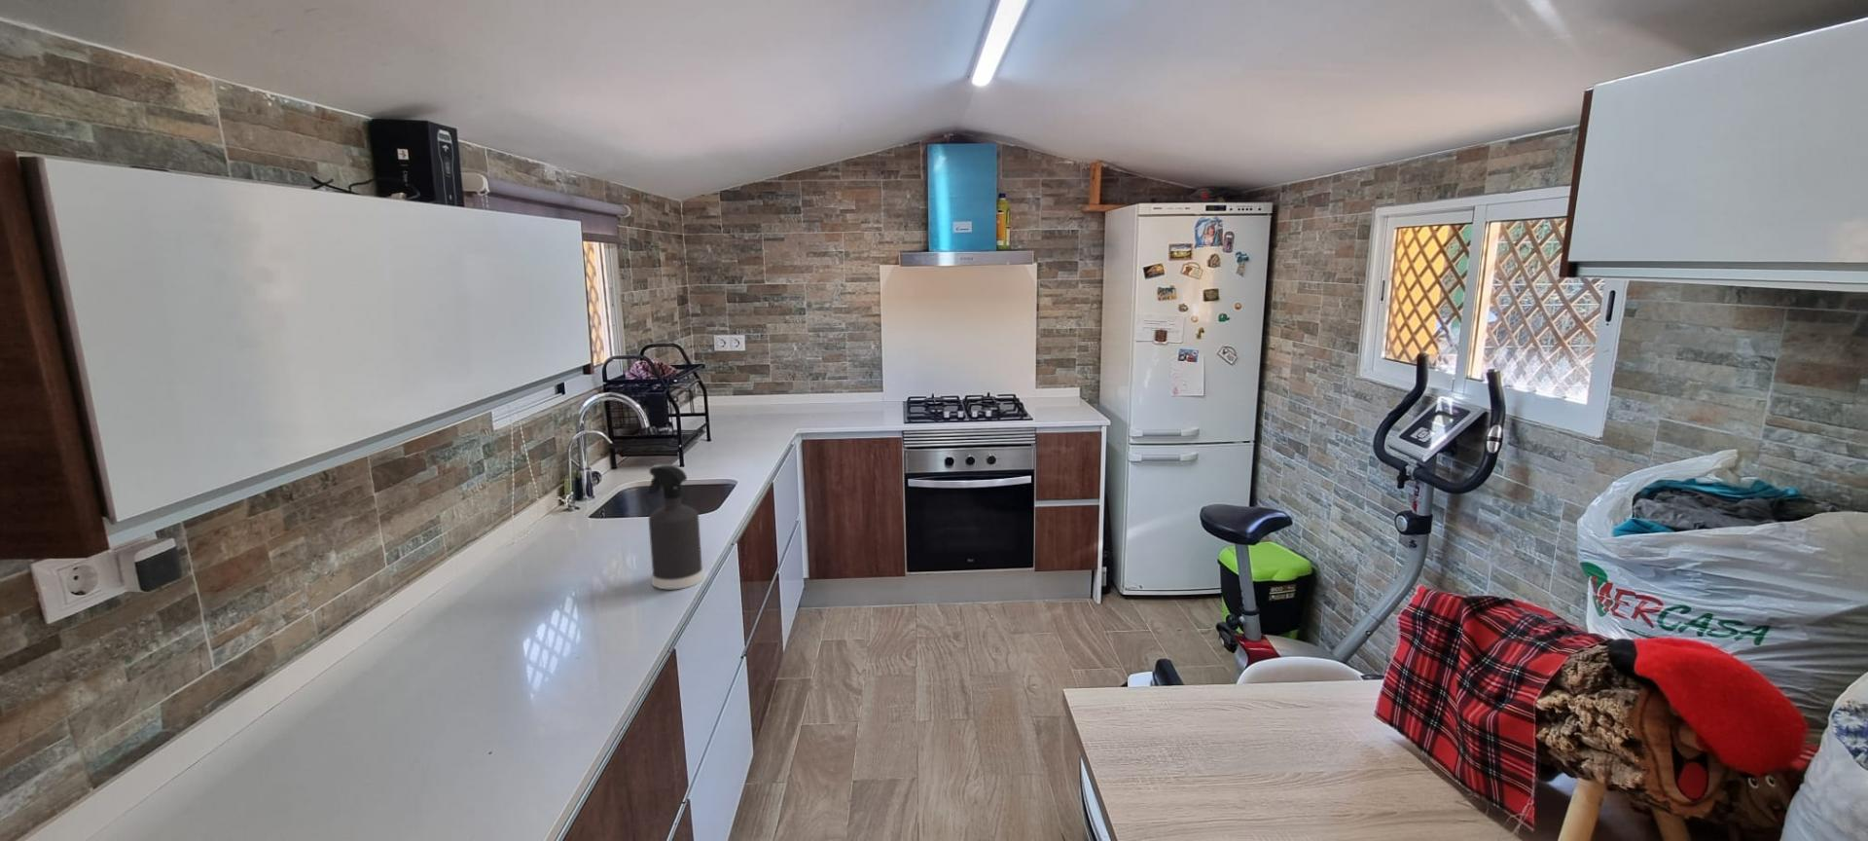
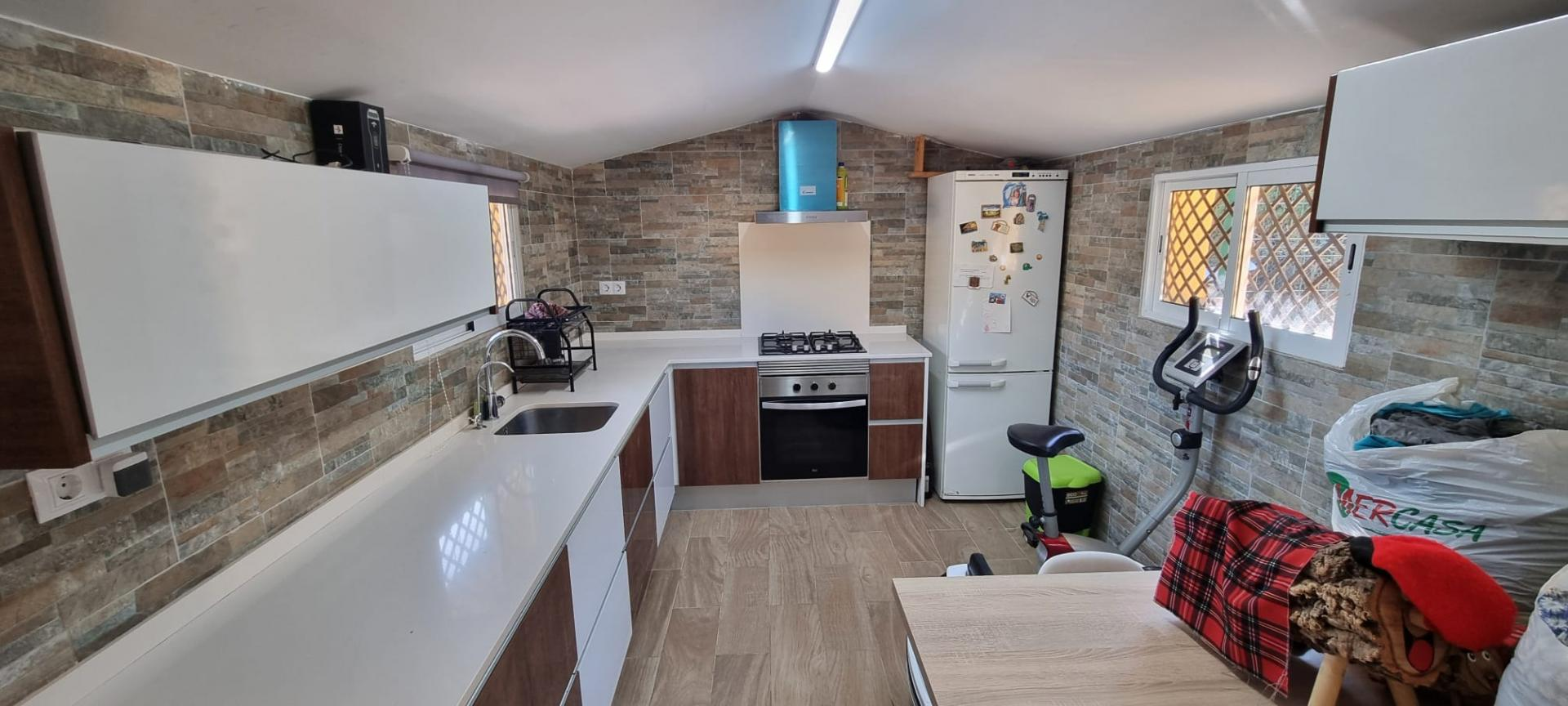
- spray bottle (672, 523)
